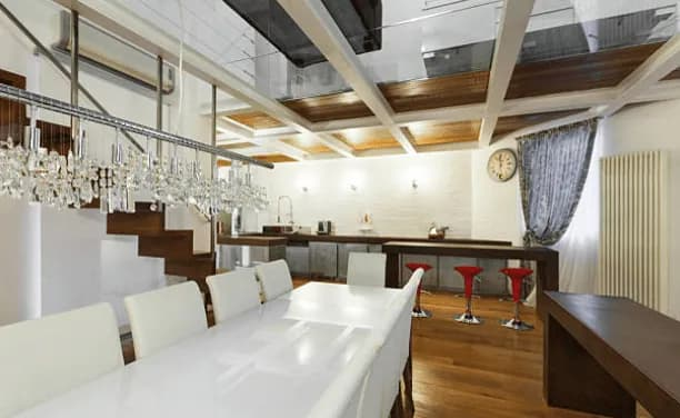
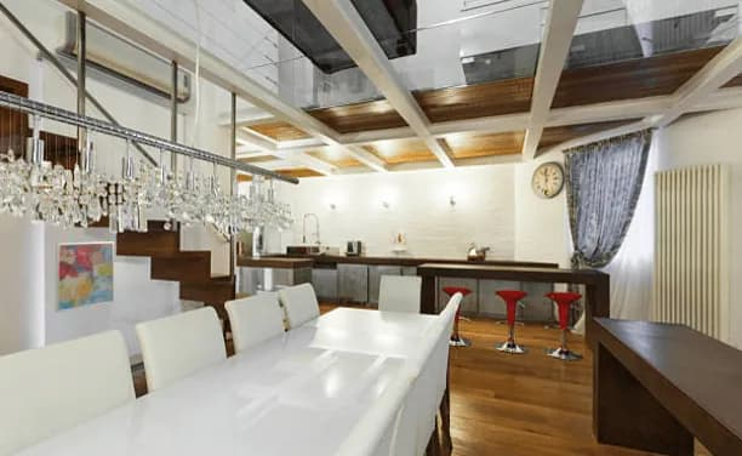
+ wall art (86, 274)
